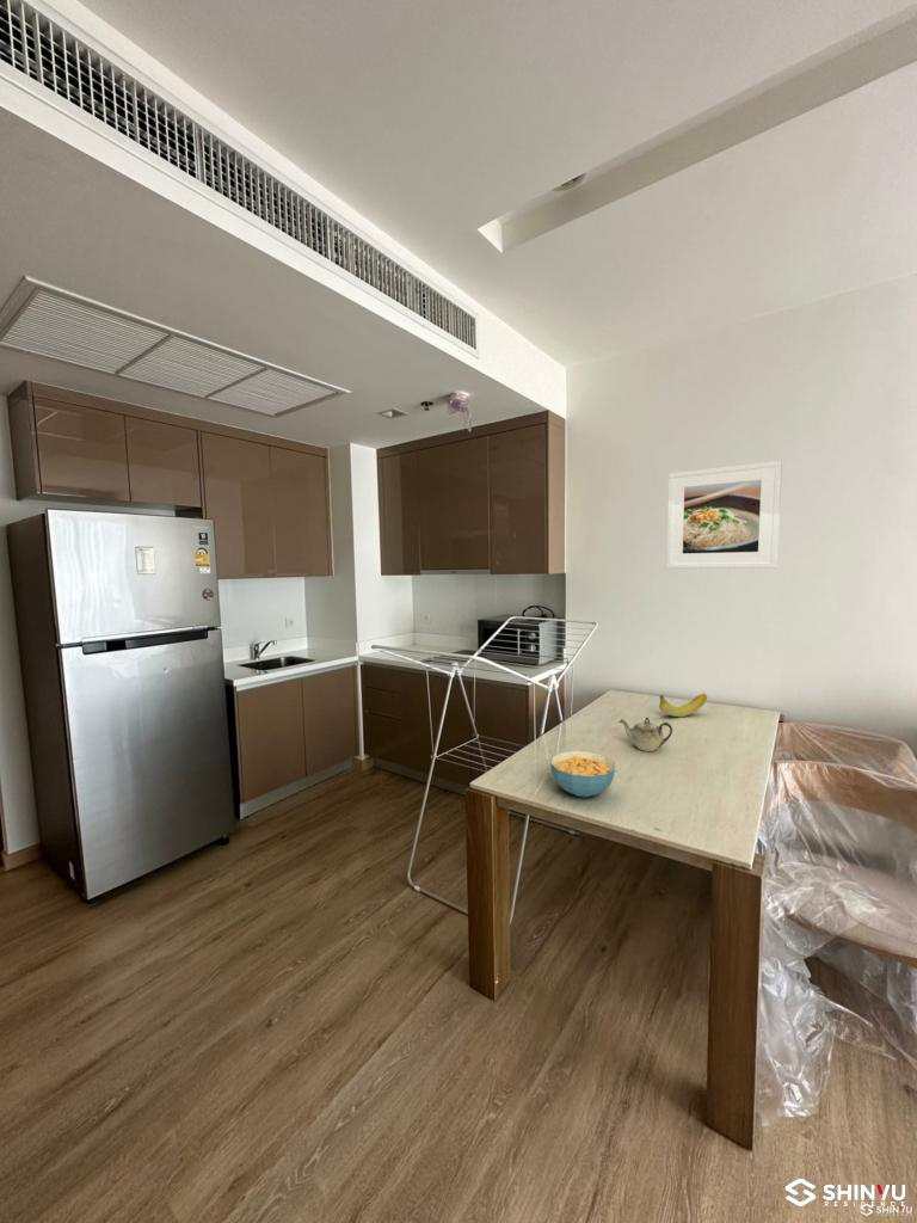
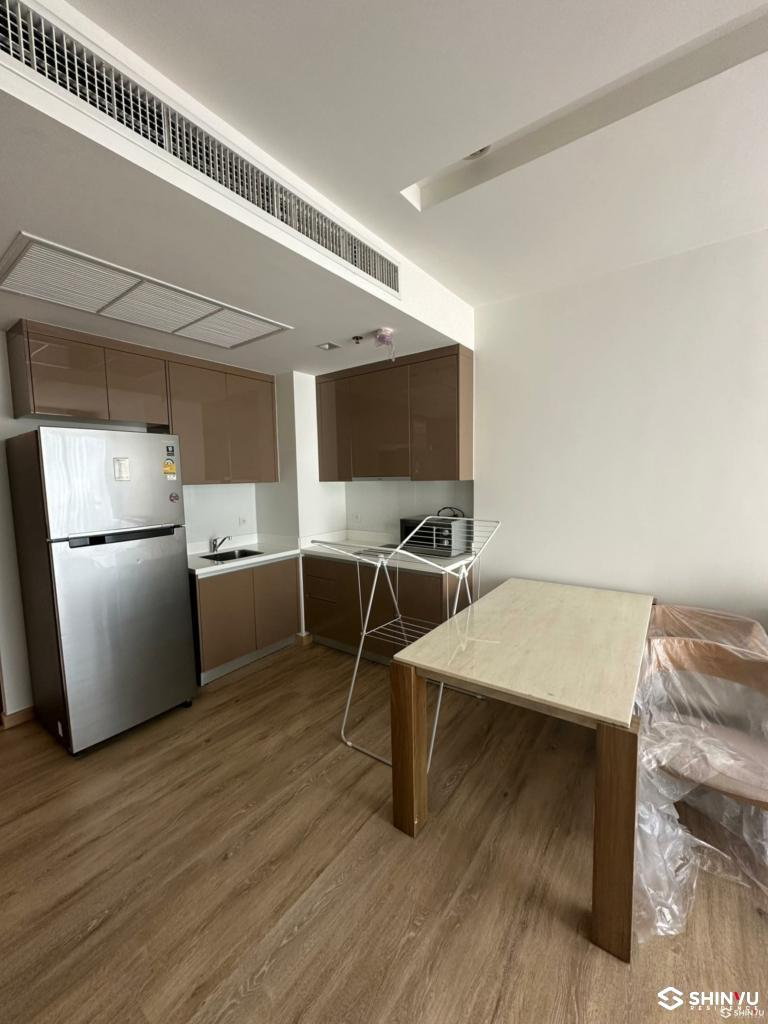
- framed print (720, 518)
- teapot (644, 732)
- cereal bowl (581, 778)
- fruit (682, 706)
